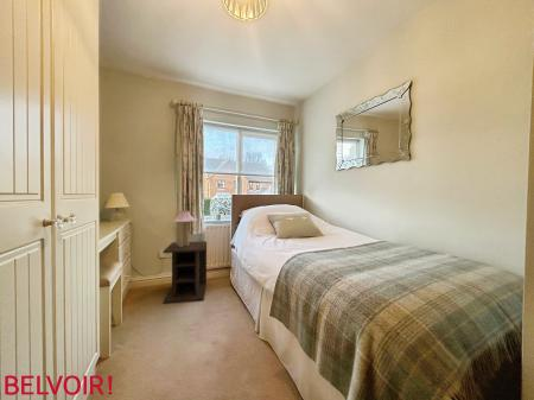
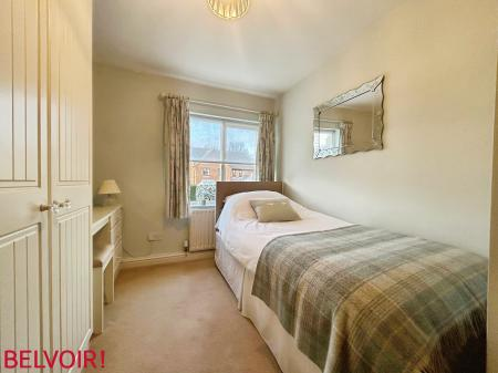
- table lamp (186, 228)
- nightstand (186, 268)
